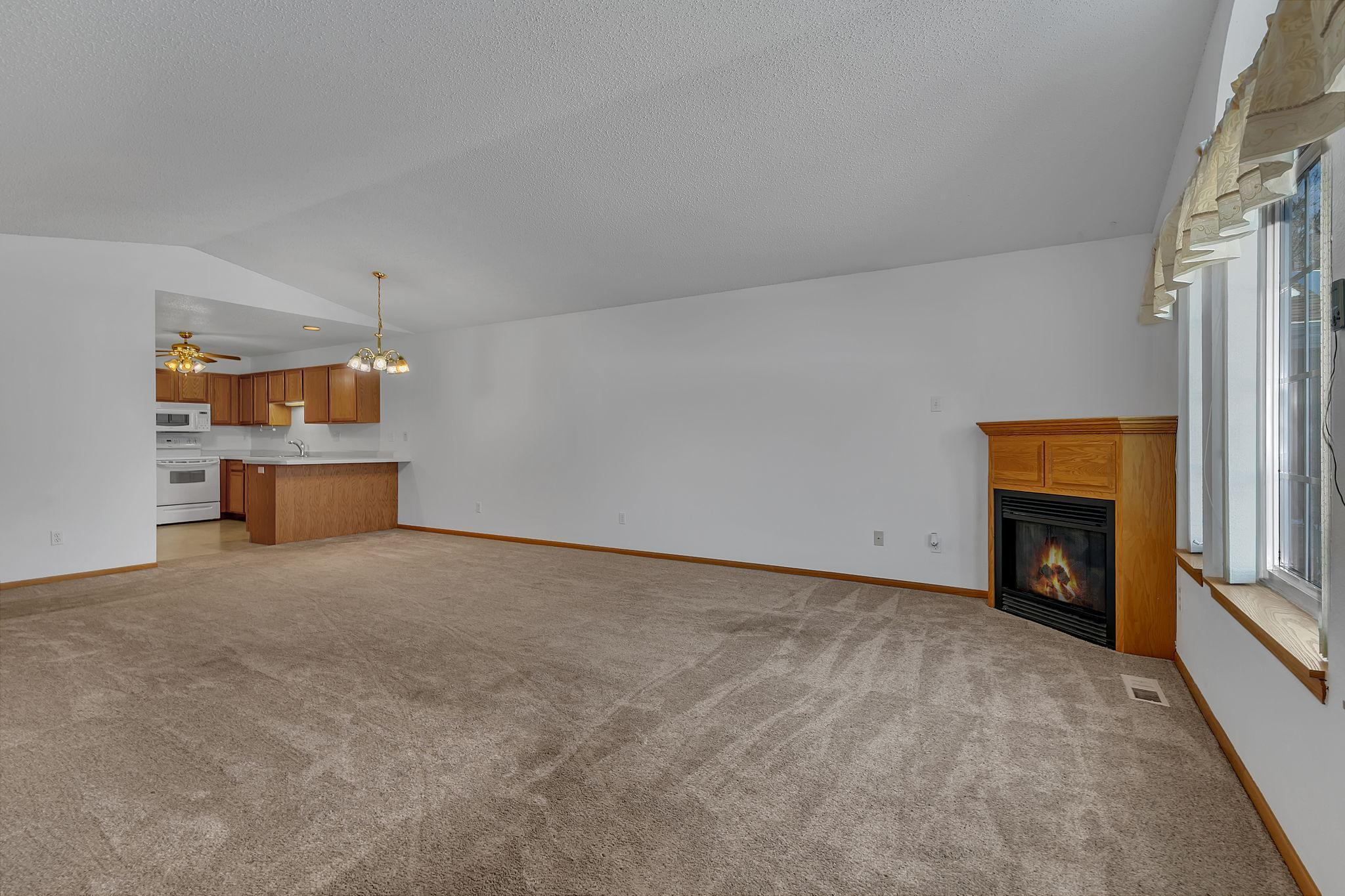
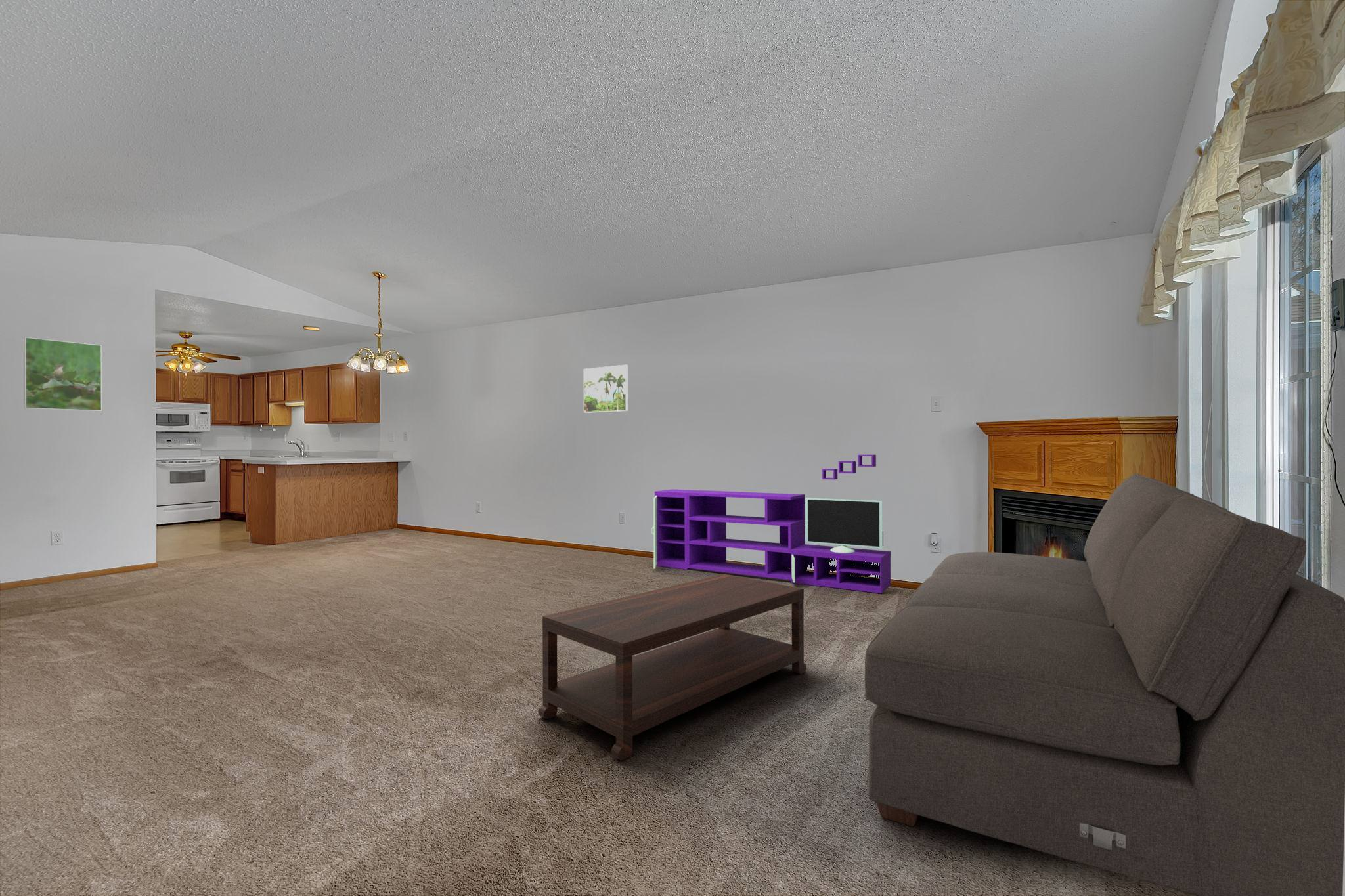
+ media console (757, 517)
+ sofa (1055, 605)
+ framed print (64, 375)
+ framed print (605, 389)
+ coffee table (684, 647)
